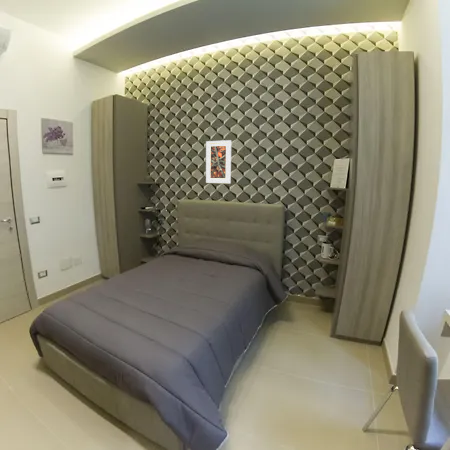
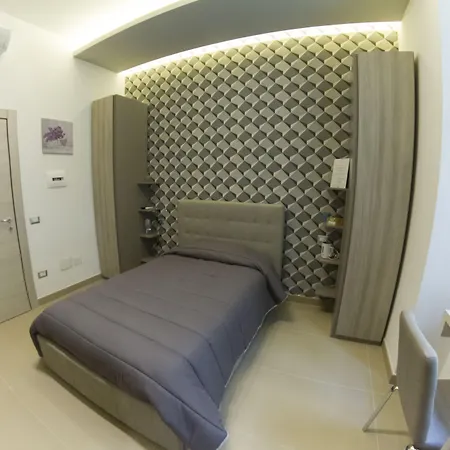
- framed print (218, 162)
